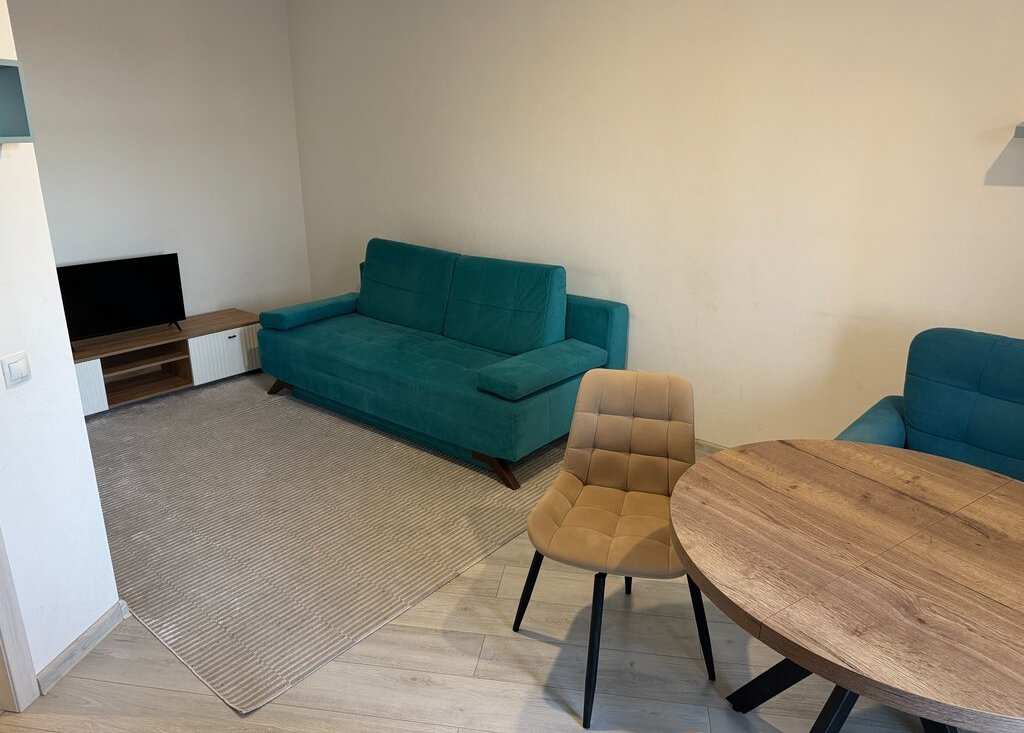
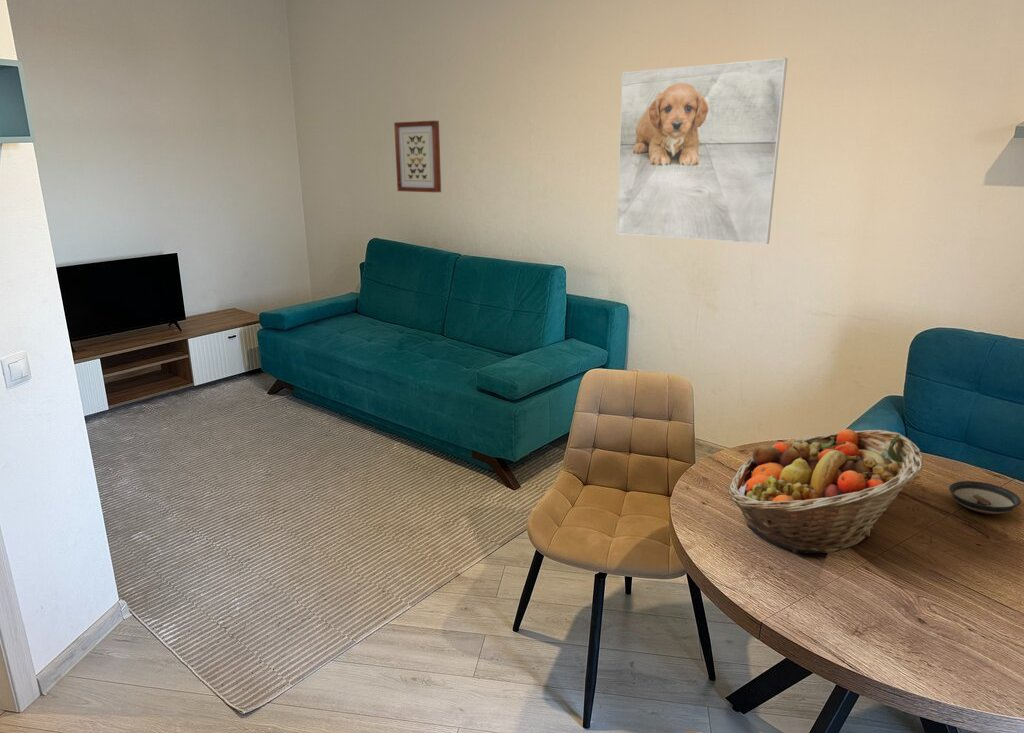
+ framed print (693, 155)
+ fruit basket (820, 481)
+ saucer (983, 500)
+ wall art (417, 157)
